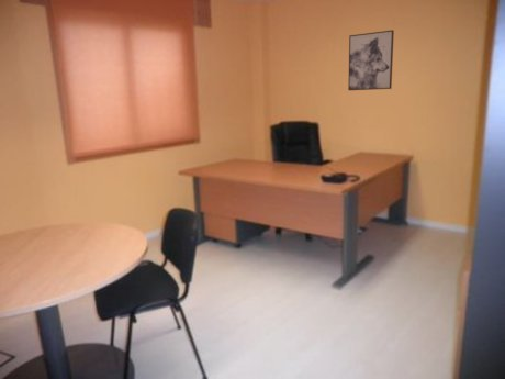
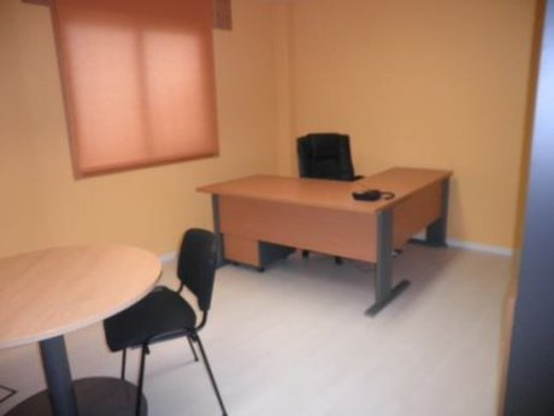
- wall art (370, 62)
